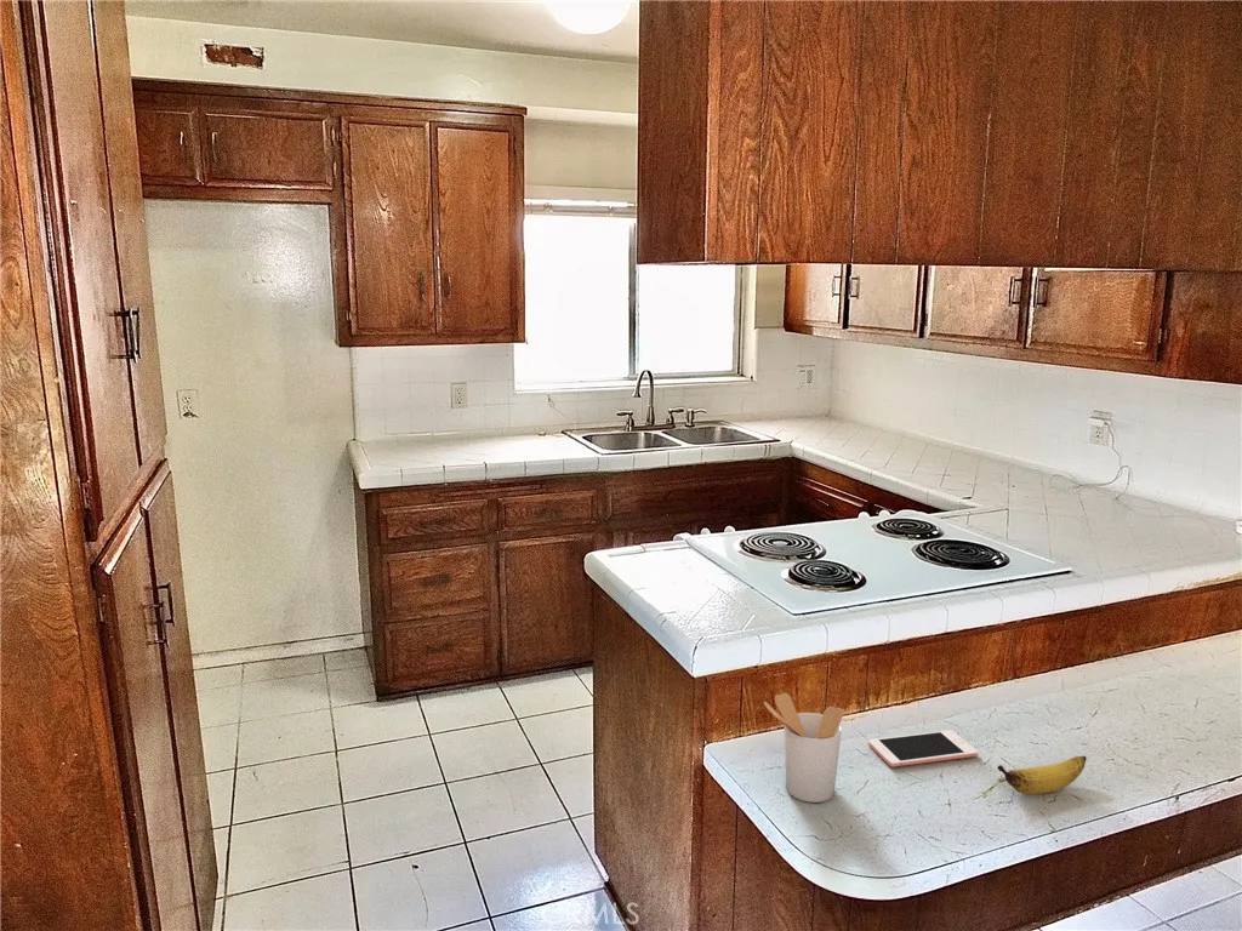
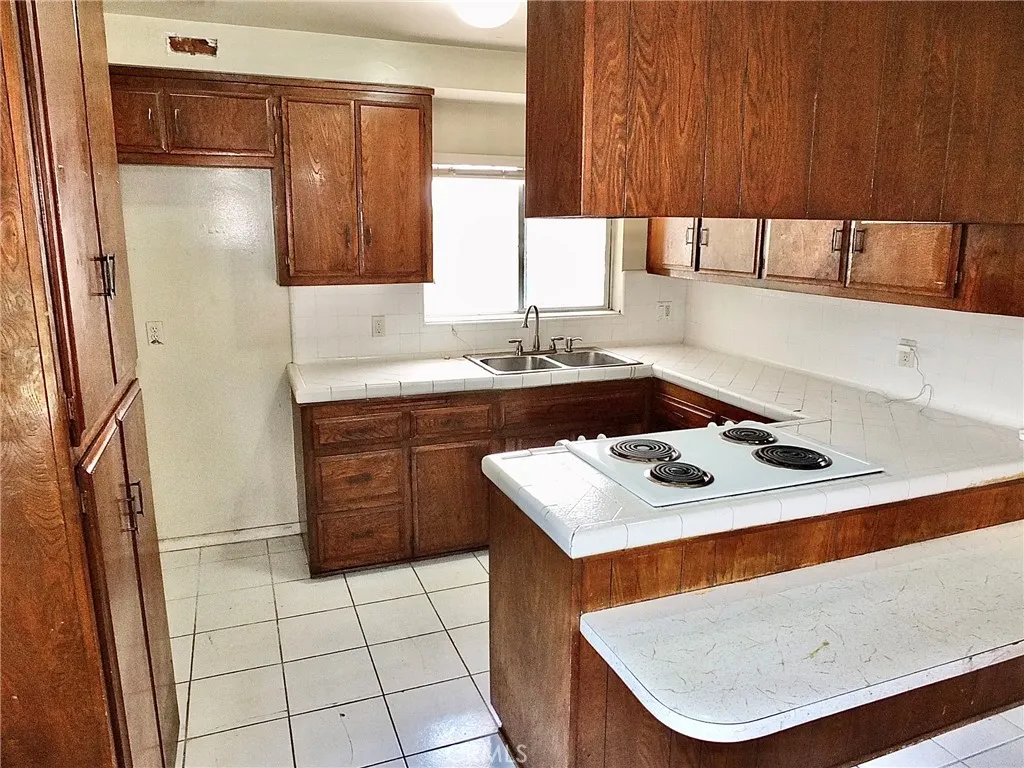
- cell phone (922, 748)
- banana (1041, 773)
- utensil holder (799, 746)
